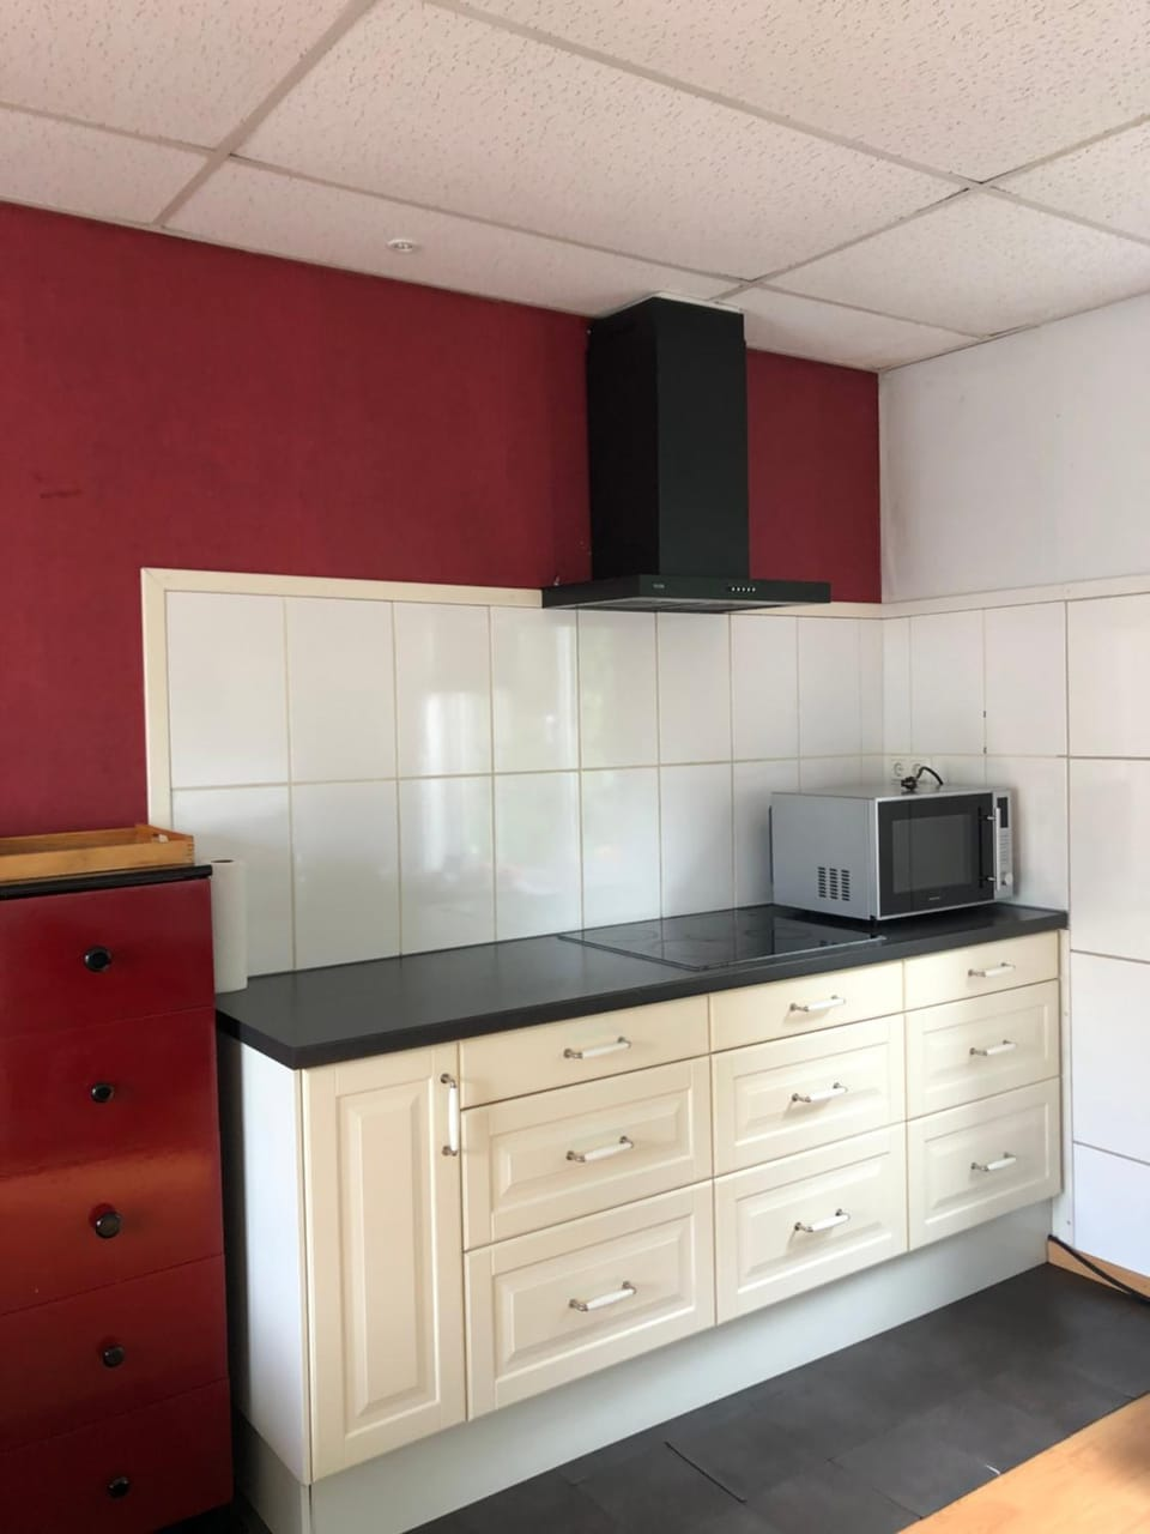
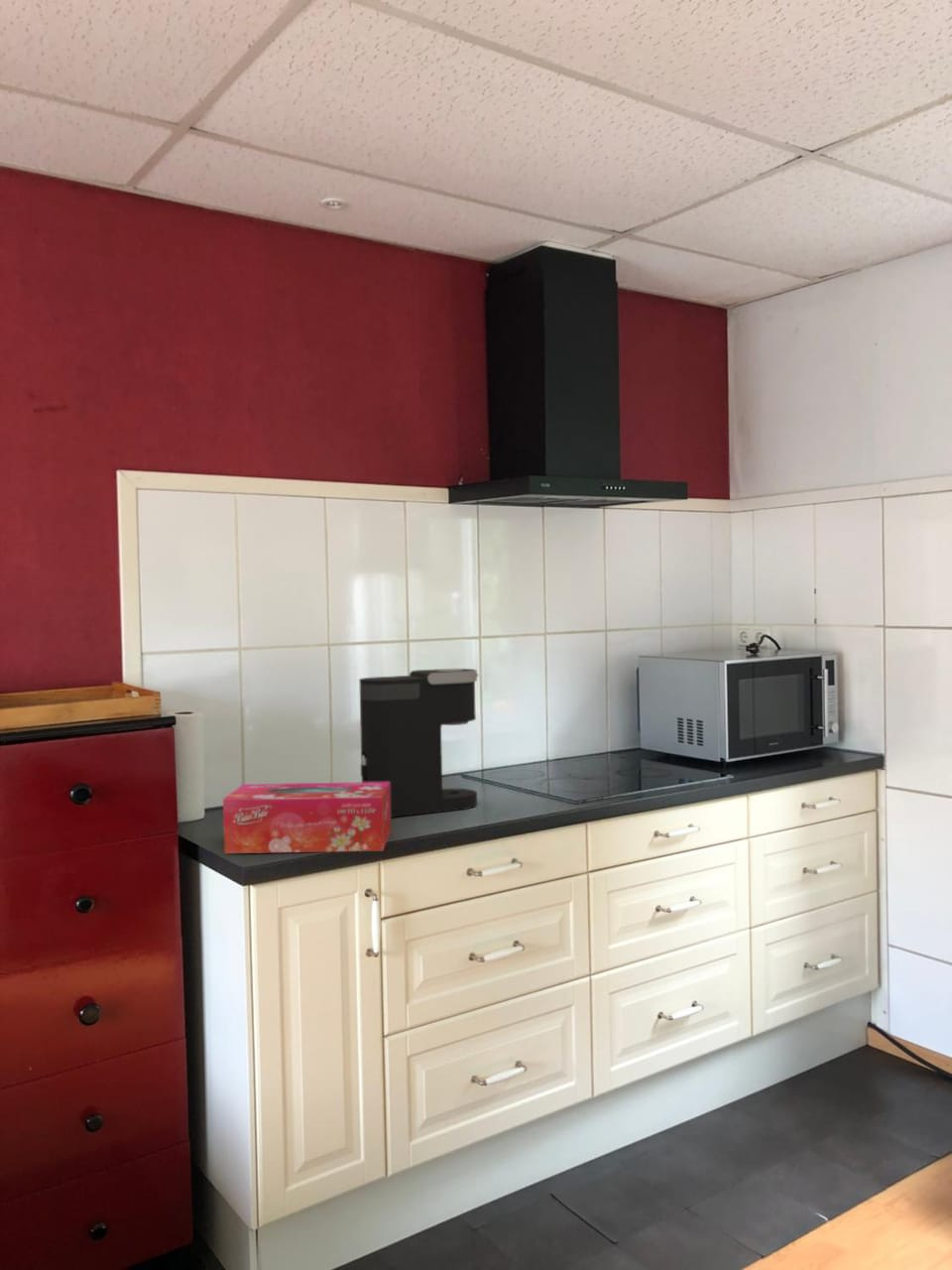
+ coffee maker (420, 740)
+ tissue box (309, 816)
